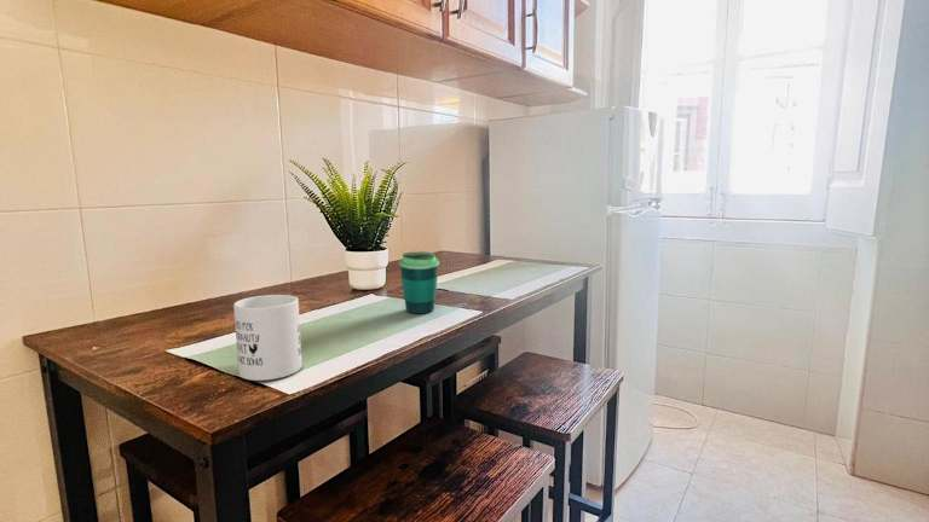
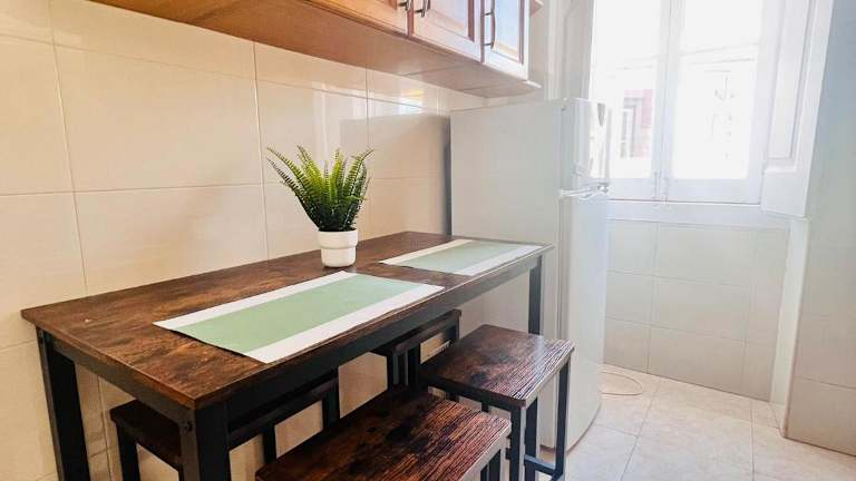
- mug (262, 332)
- cup (419, 283)
